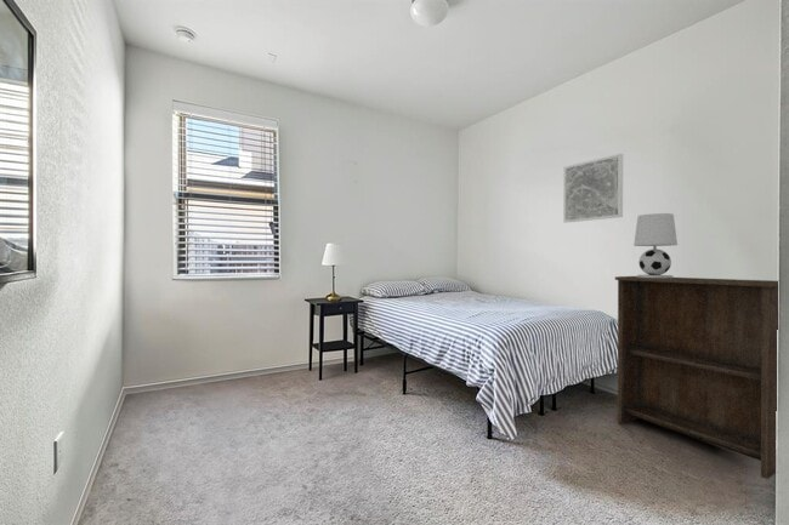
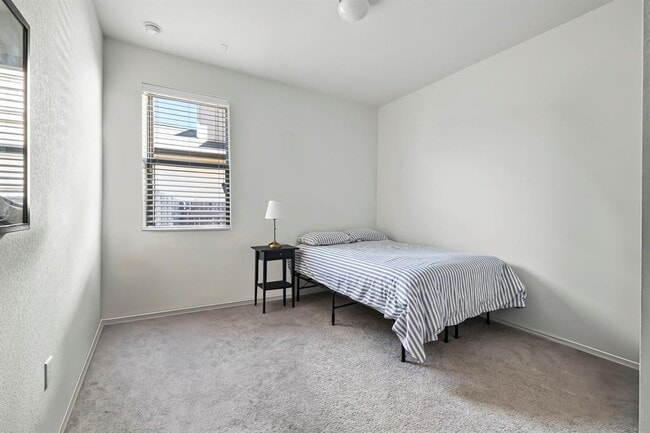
- table lamp (654, 245)
- bookshelf (691, 360)
- wall art (591, 190)
